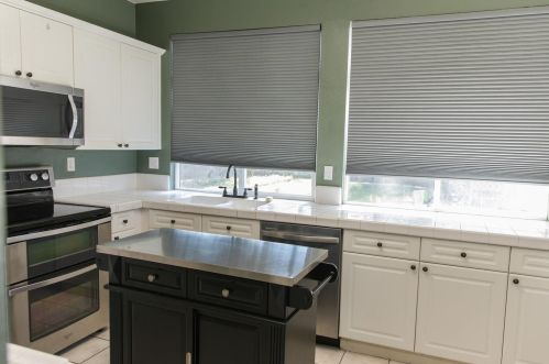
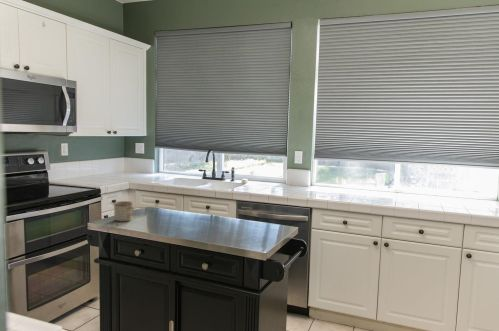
+ mug (125, 211)
